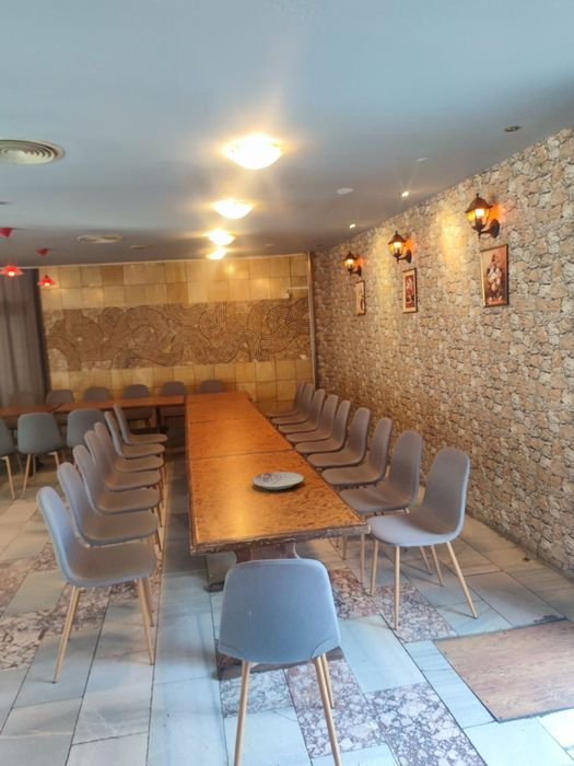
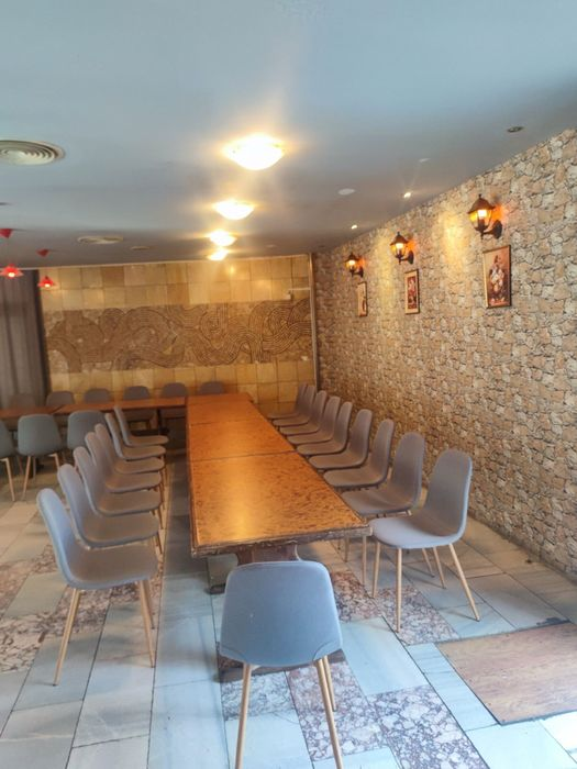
- plate (278, 481)
